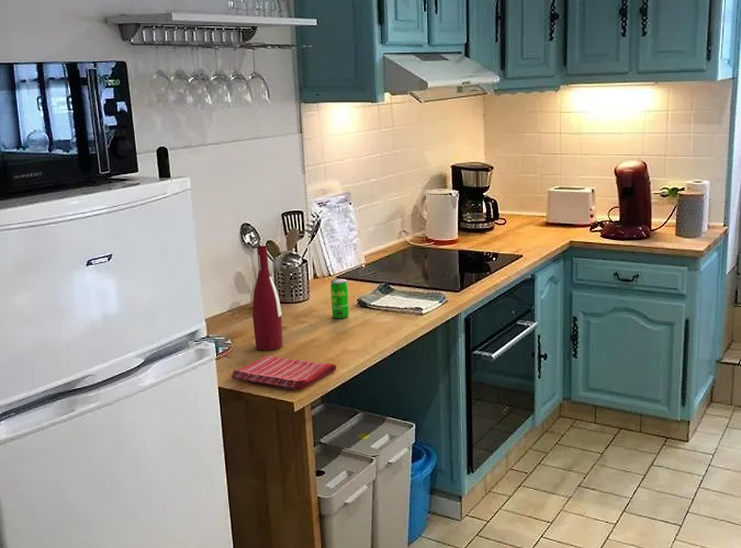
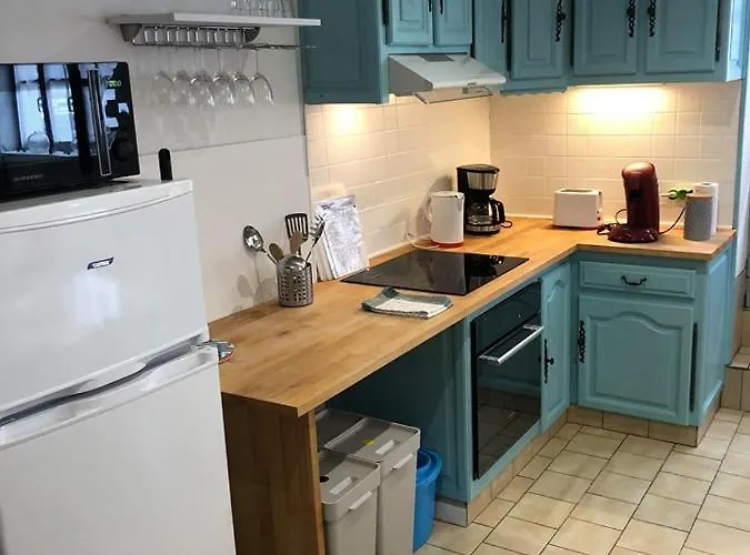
- dish towel (284, 369)
- beverage can (339, 298)
- alcohol (266, 297)
